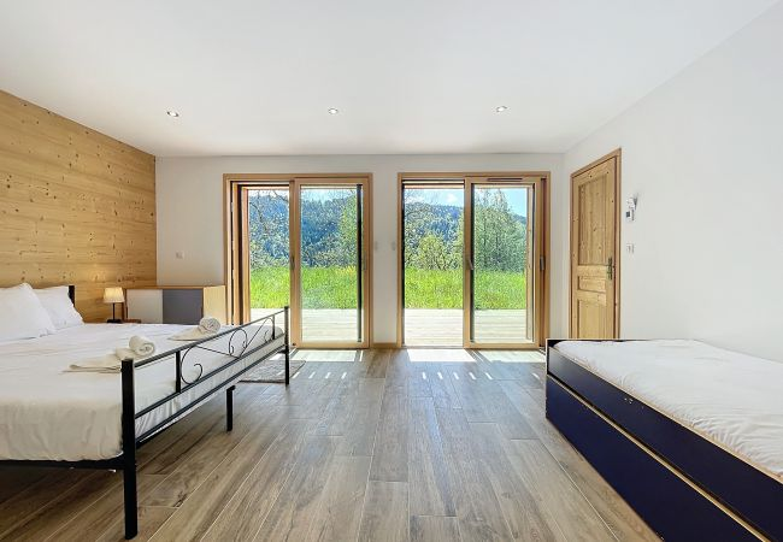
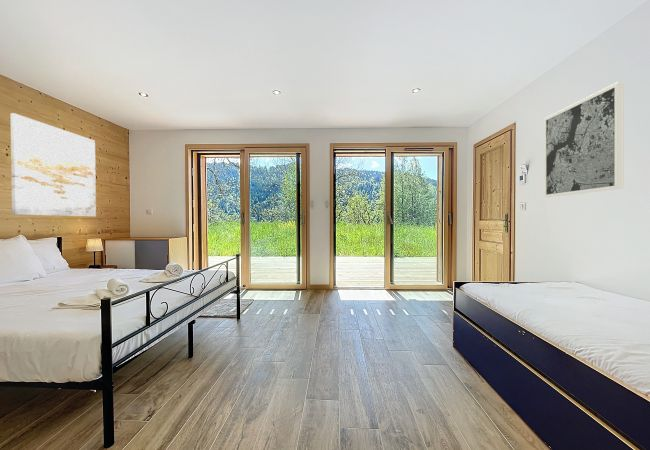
+ wall art (578, 148)
+ wall art (59, 172)
